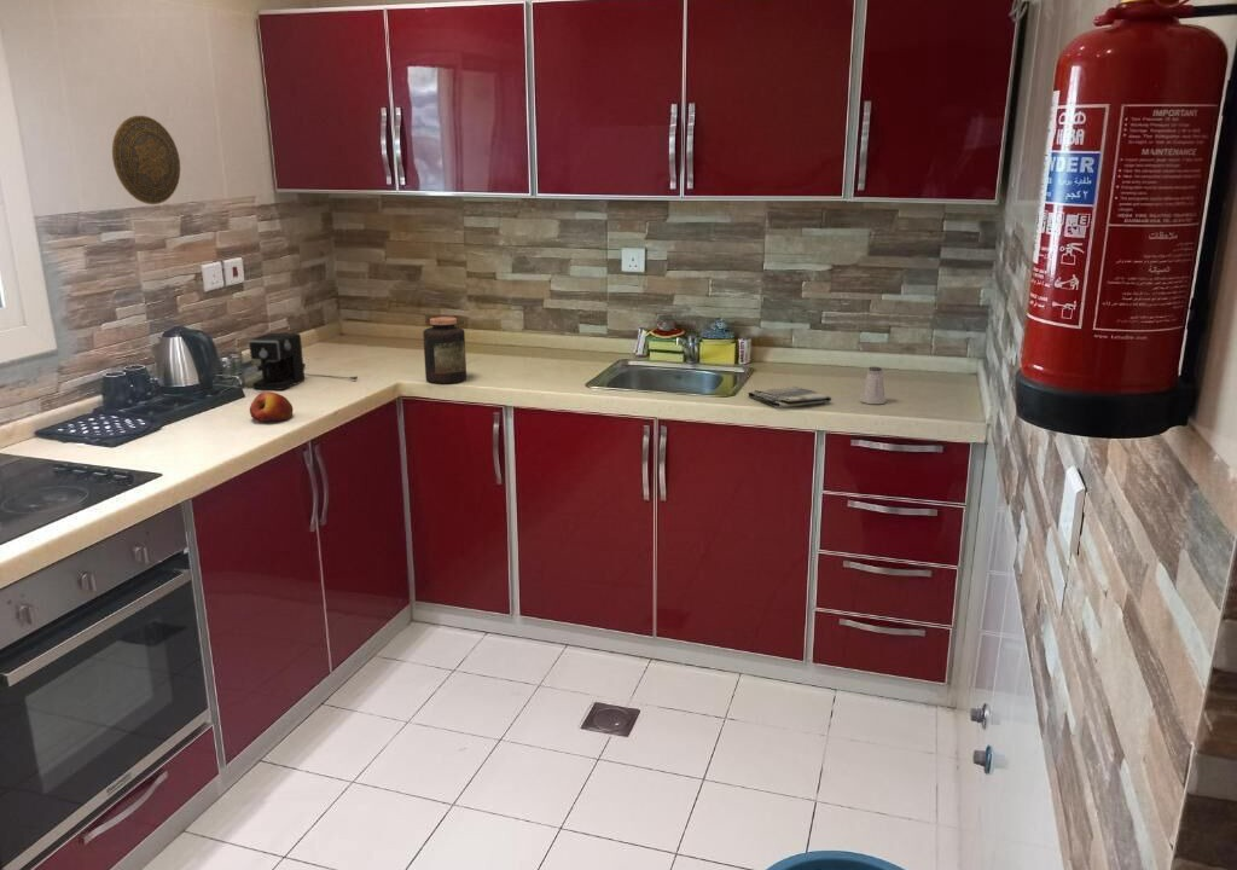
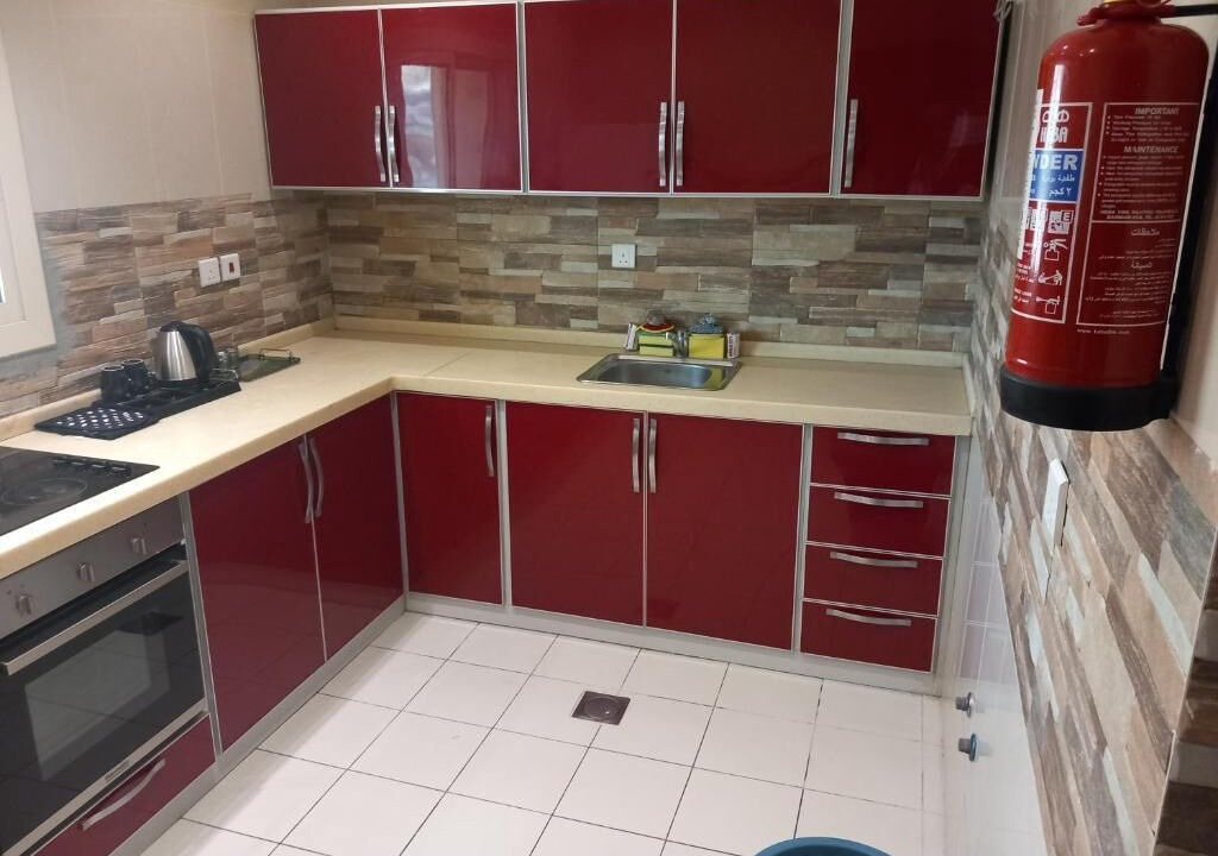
- coffee maker (302, 360)
- dish towel (788, 395)
- jar (445, 348)
- decorative plate (150, 160)
- saltshaker (873, 384)
- apple (271, 405)
